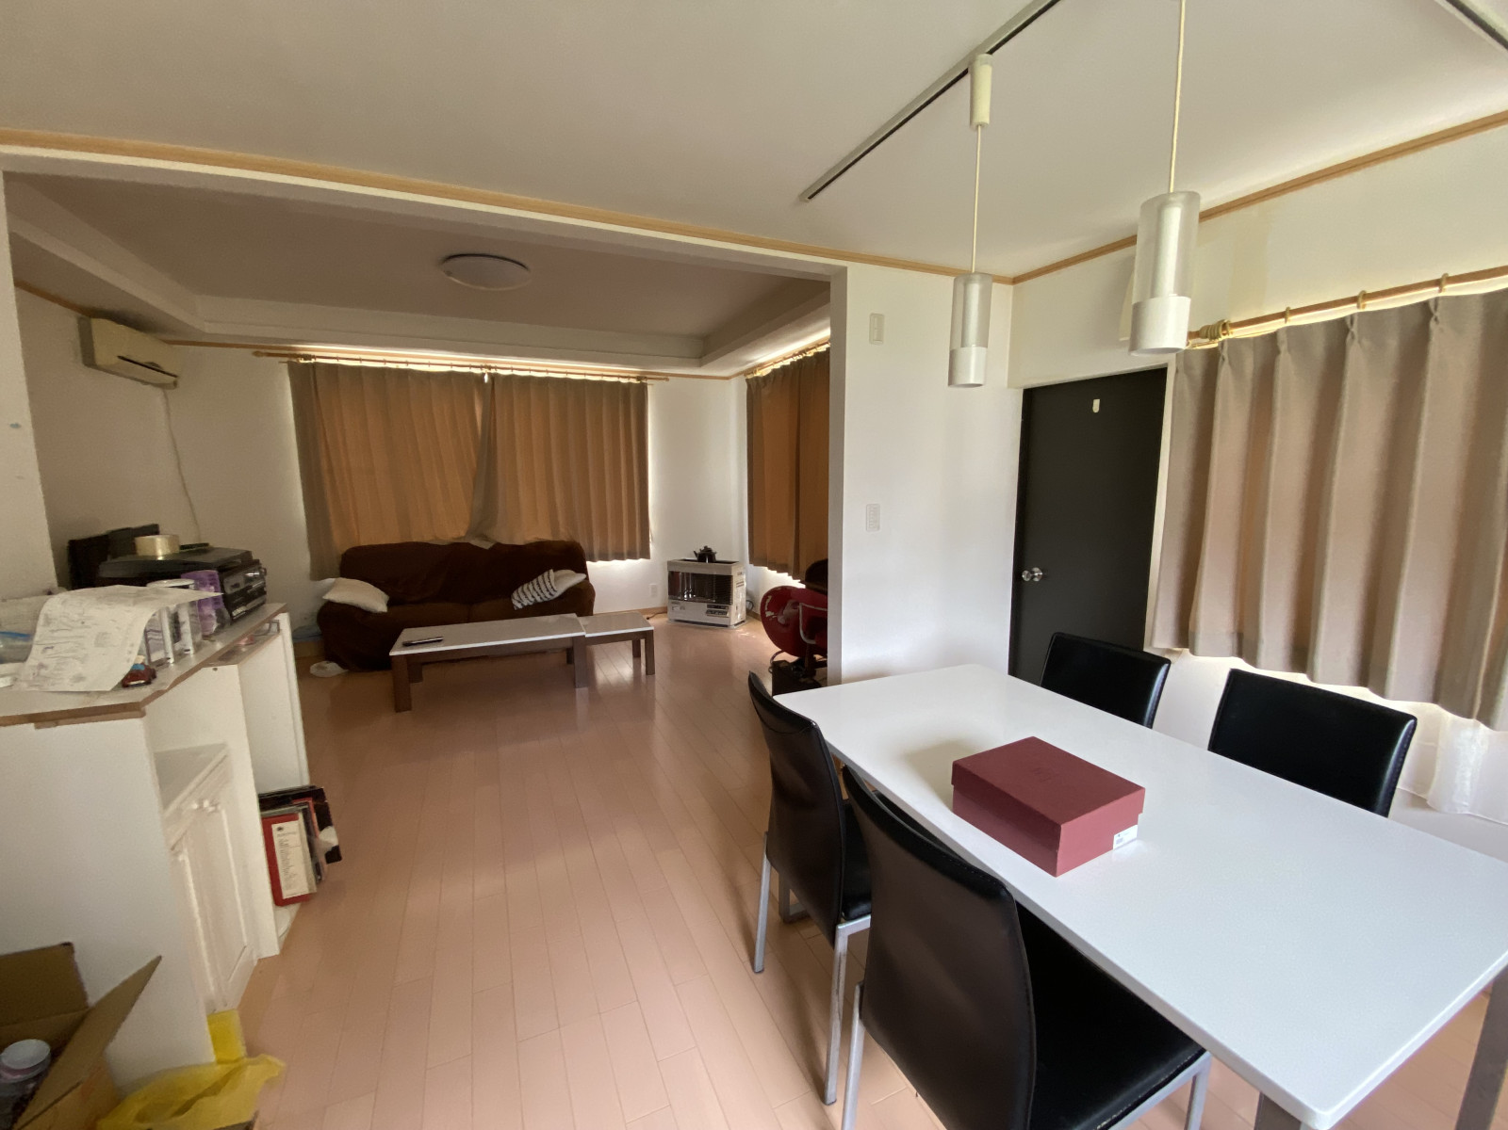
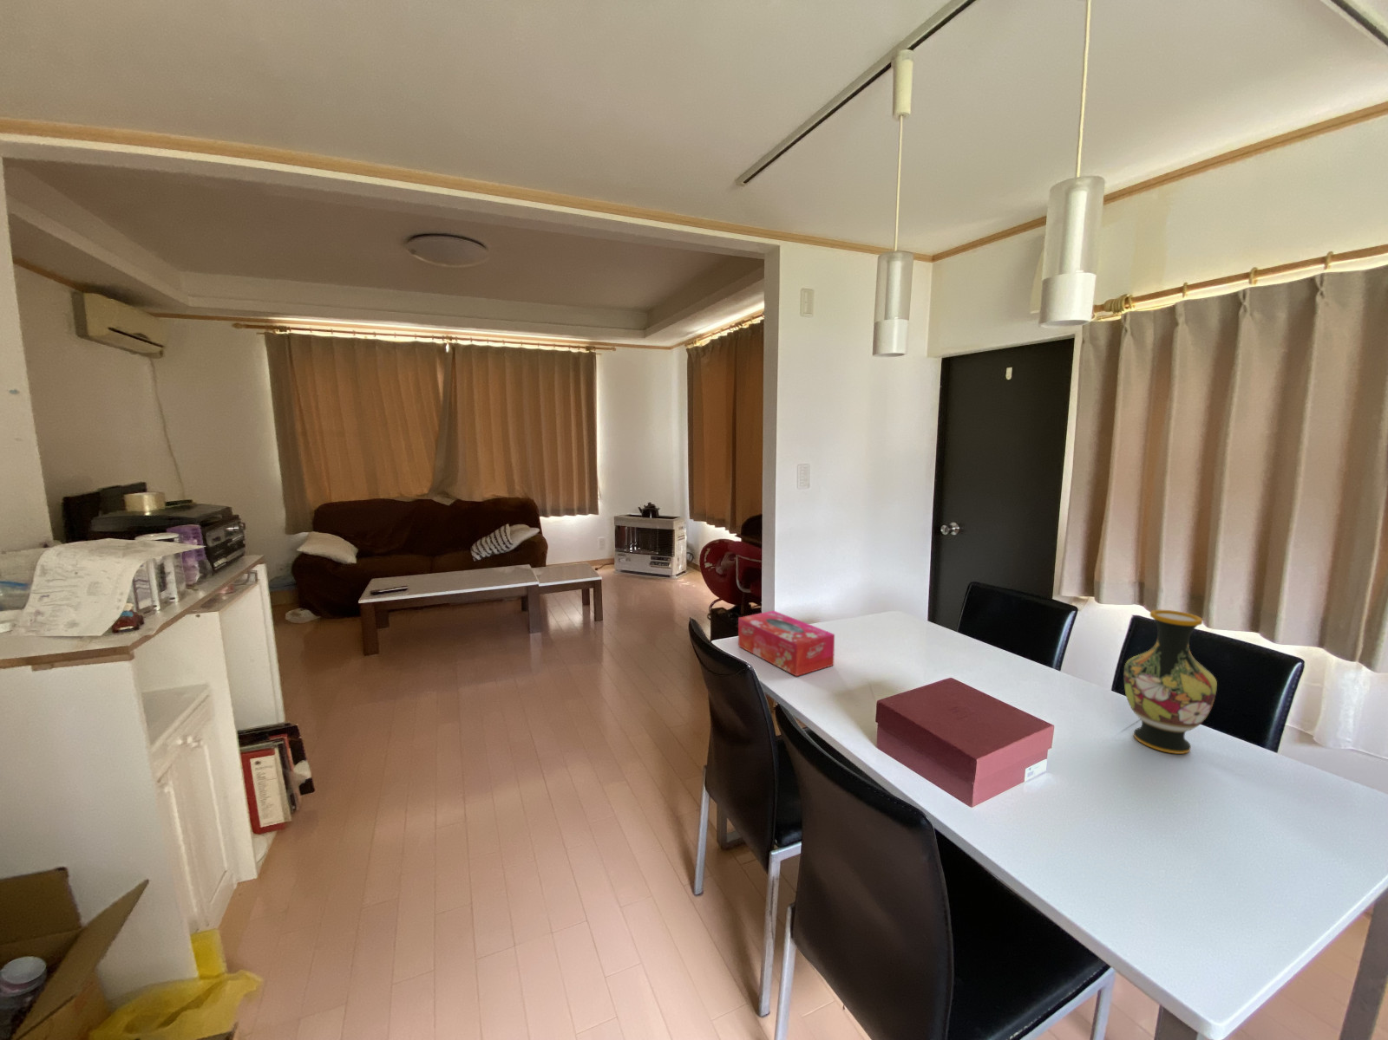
+ vase (1167, 679)
+ tissue box (784, 640)
